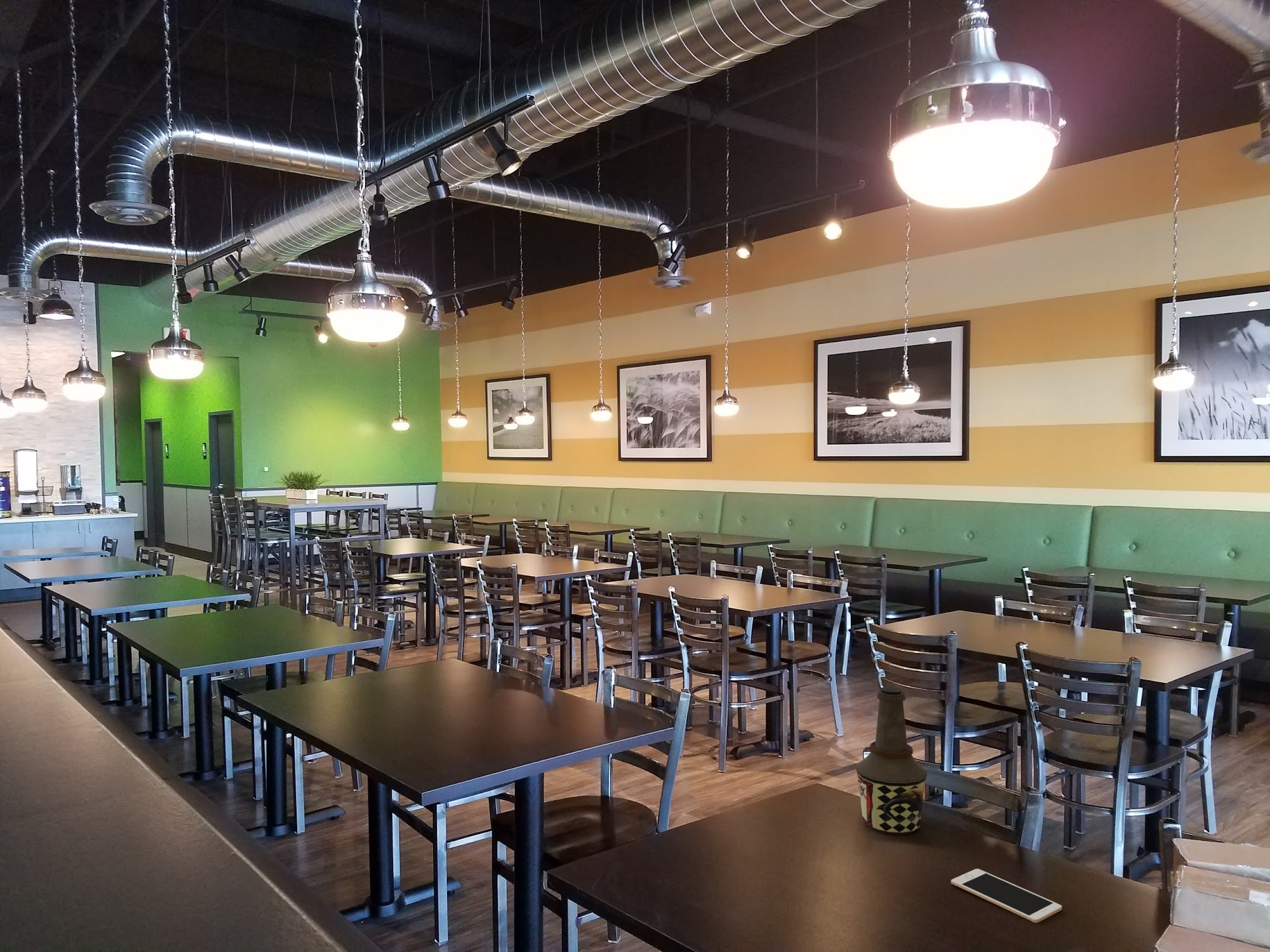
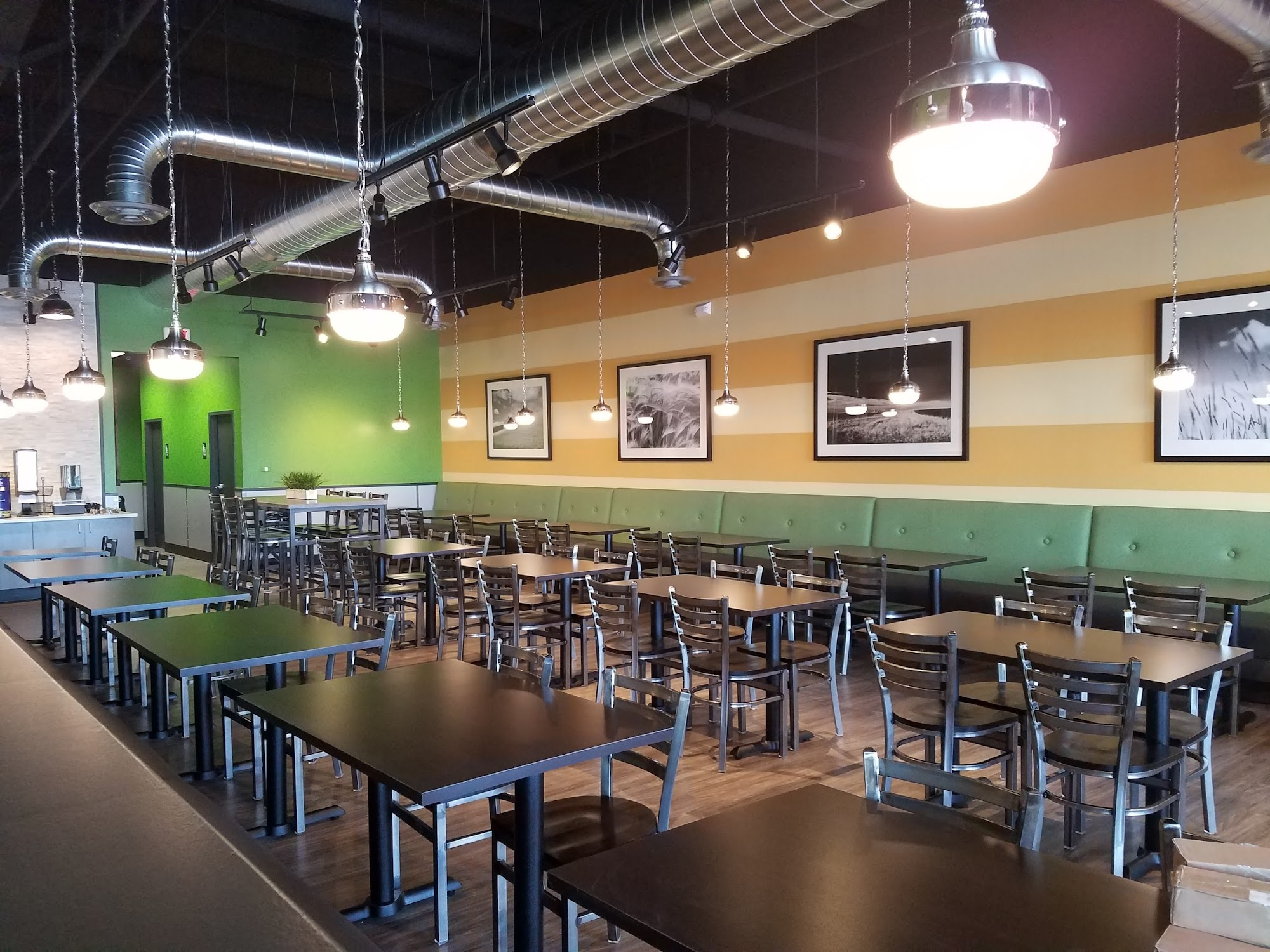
- bottle (892, 755)
- cell phone (1005, 894)
